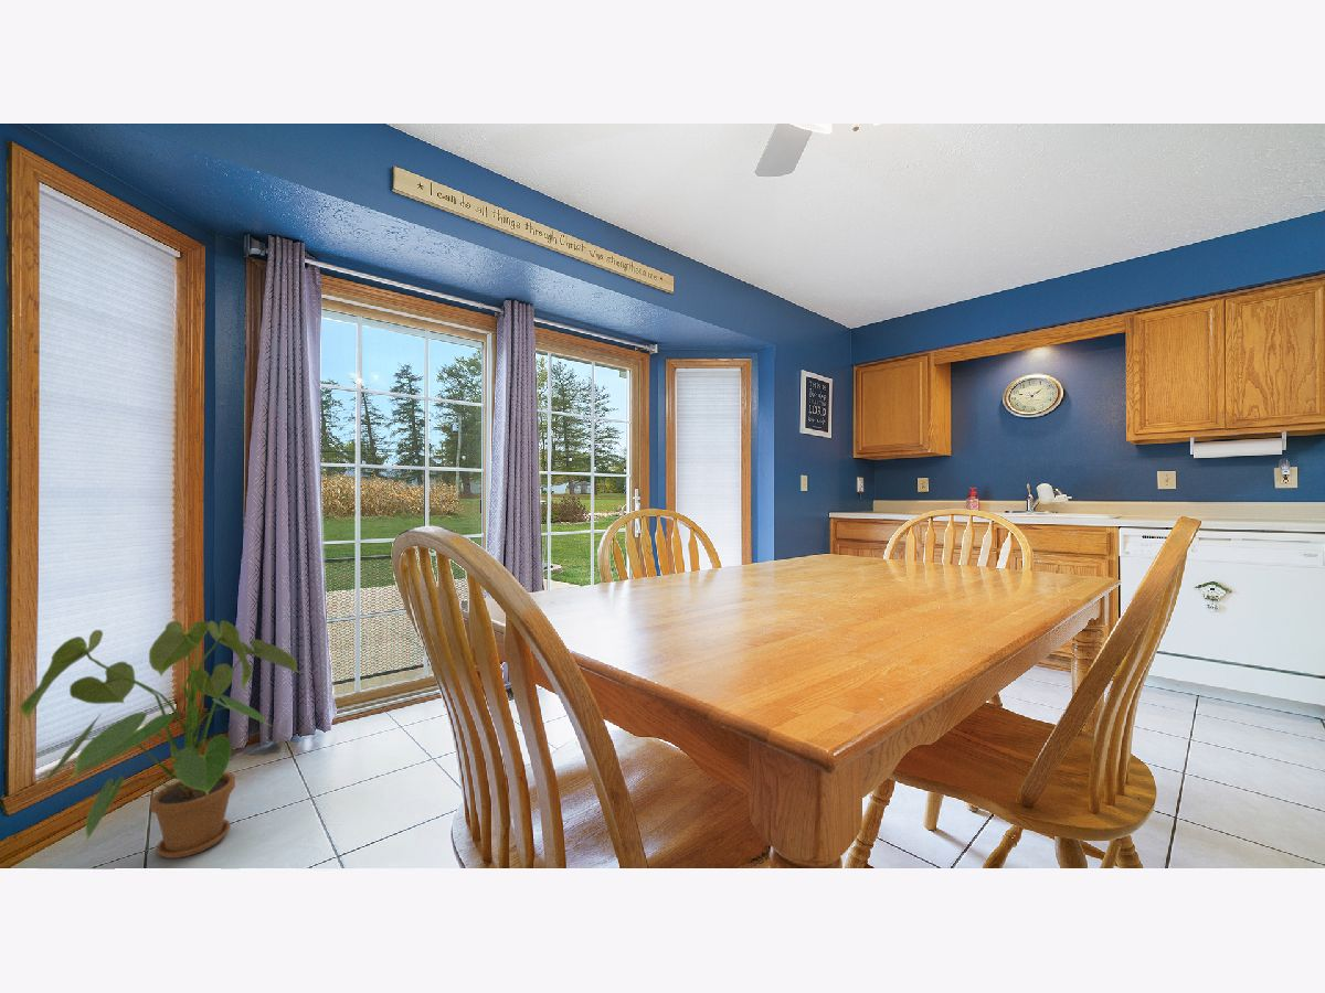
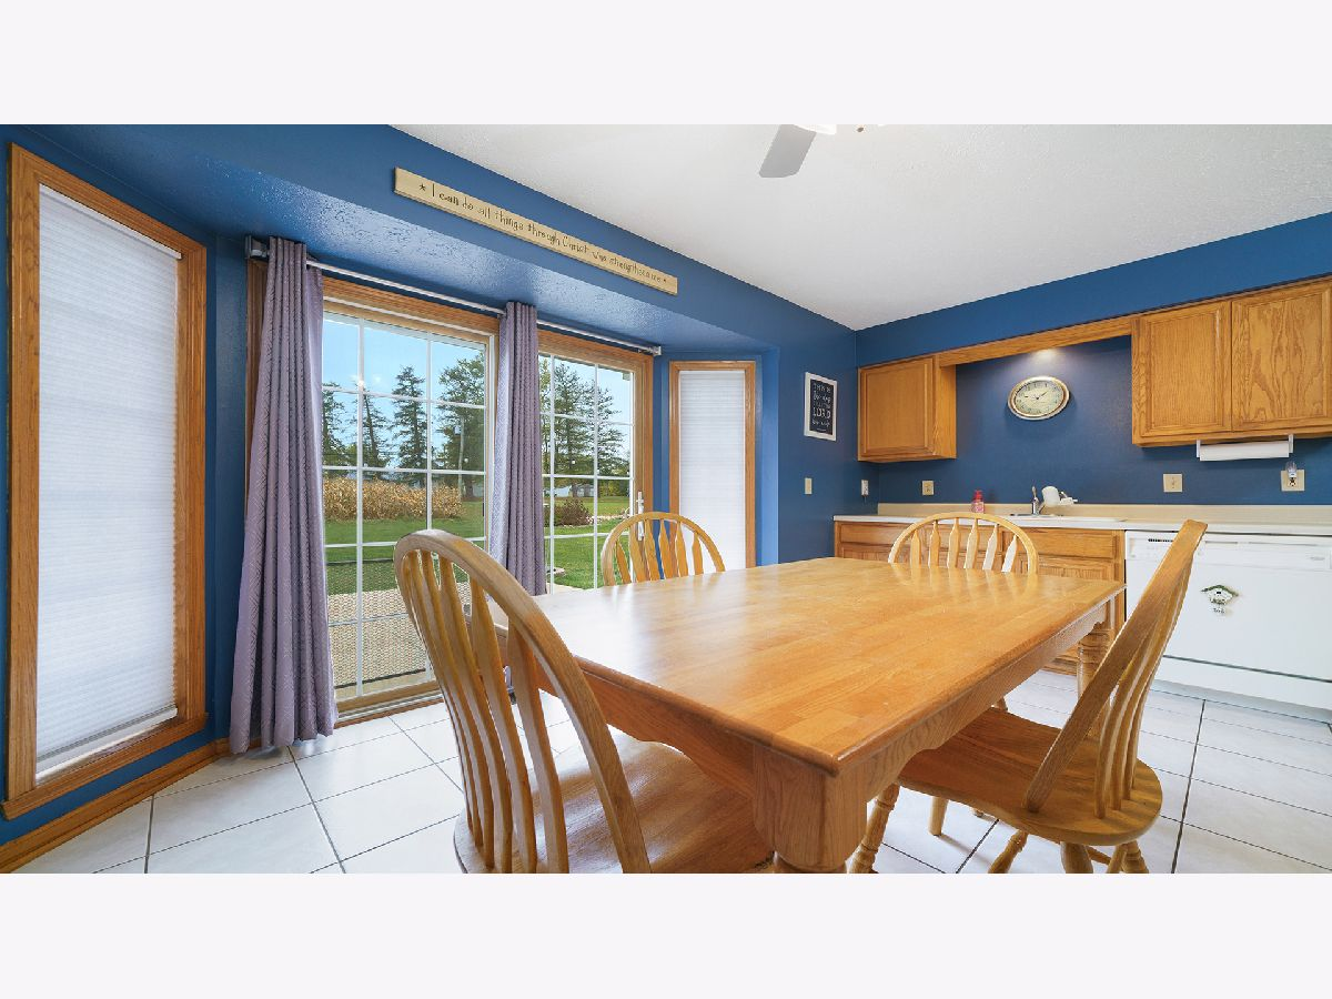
- house plant (181, 725)
